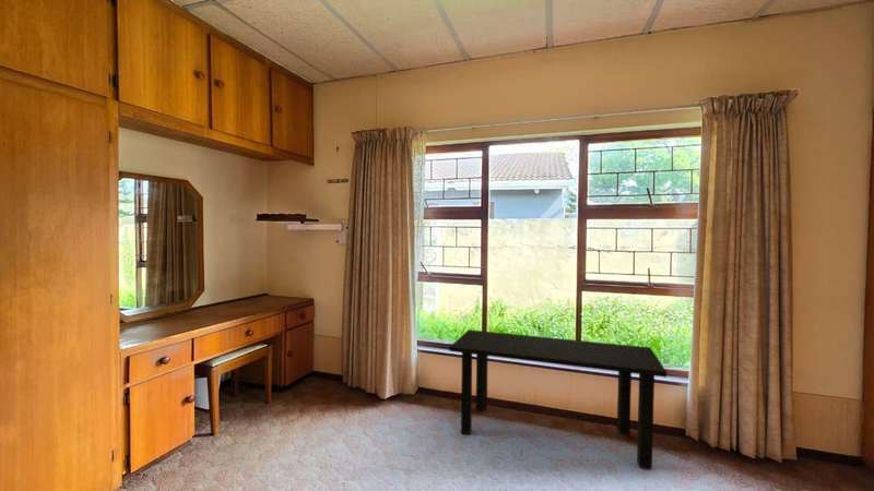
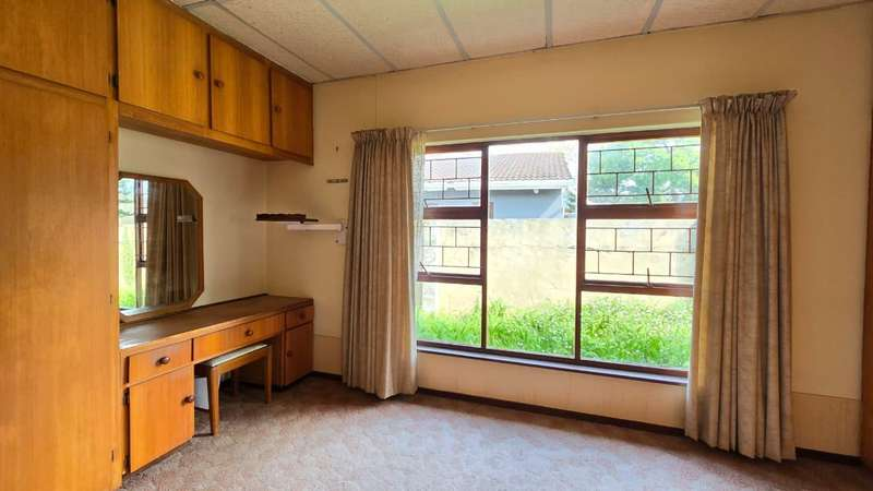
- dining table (550, 362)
